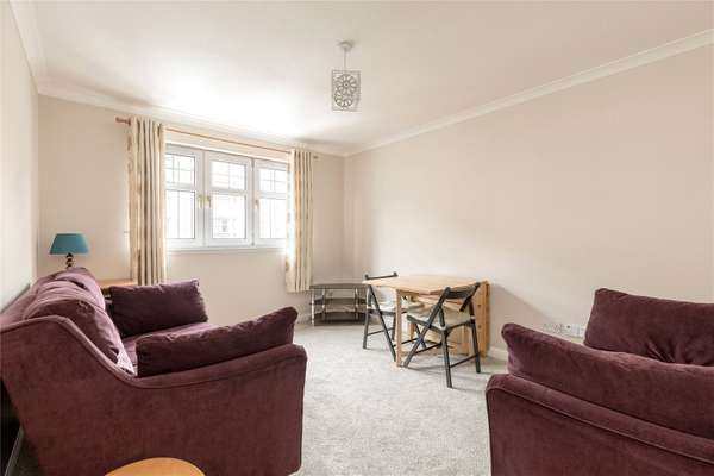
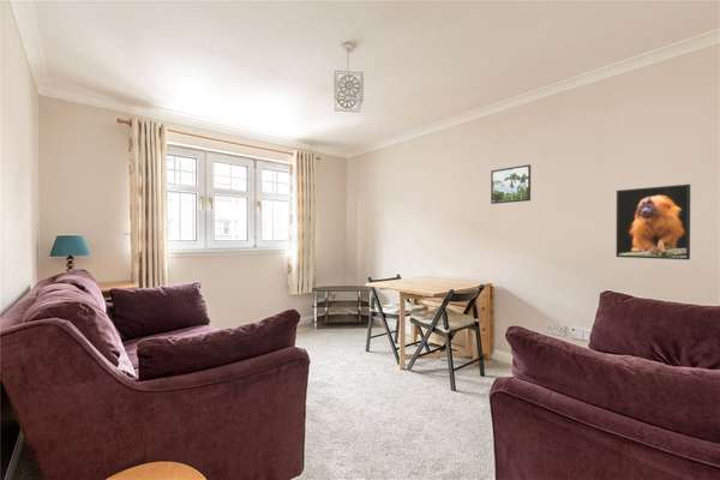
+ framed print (650, 222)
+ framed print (510, 185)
